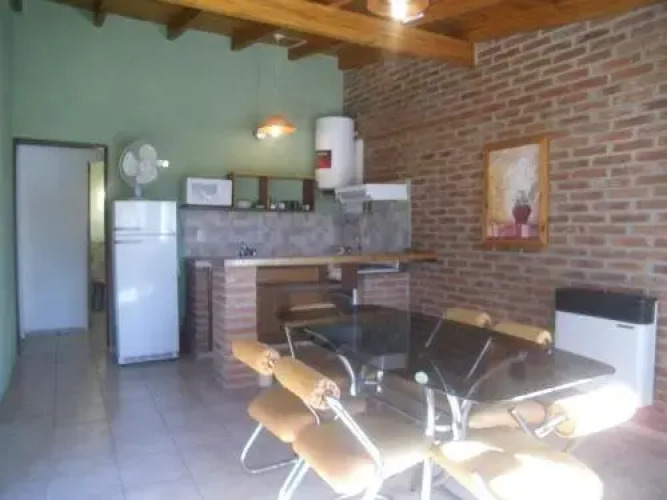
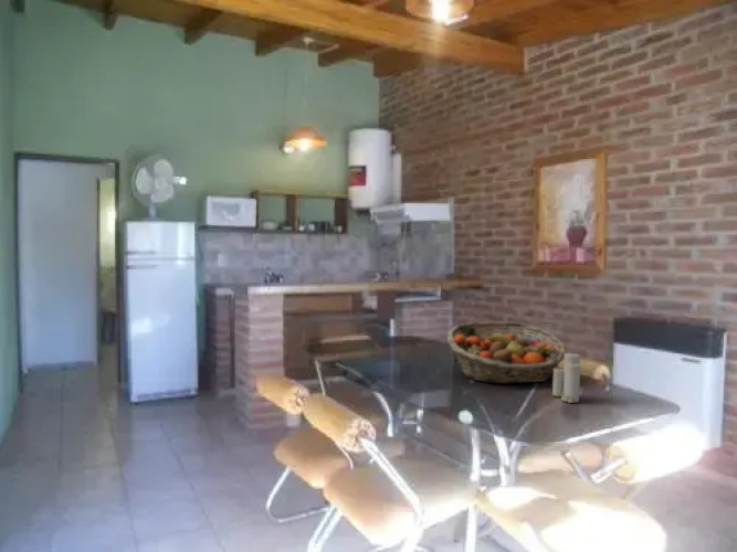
+ fruit basket (505, 351)
+ candle (567, 373)
